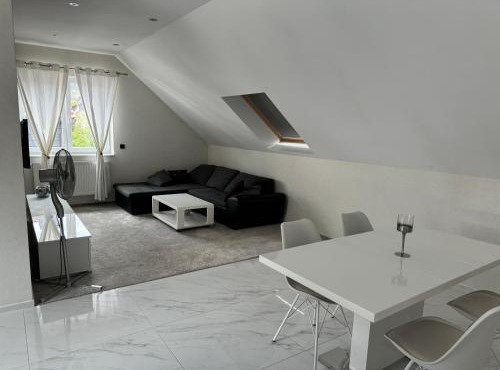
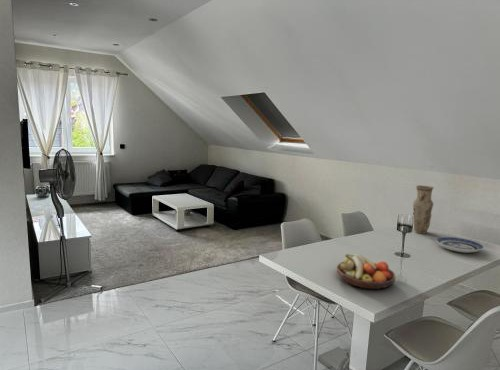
+ plate (458, 246)
+ vase (422, 209)
+ fruit bowl (365, 268)
